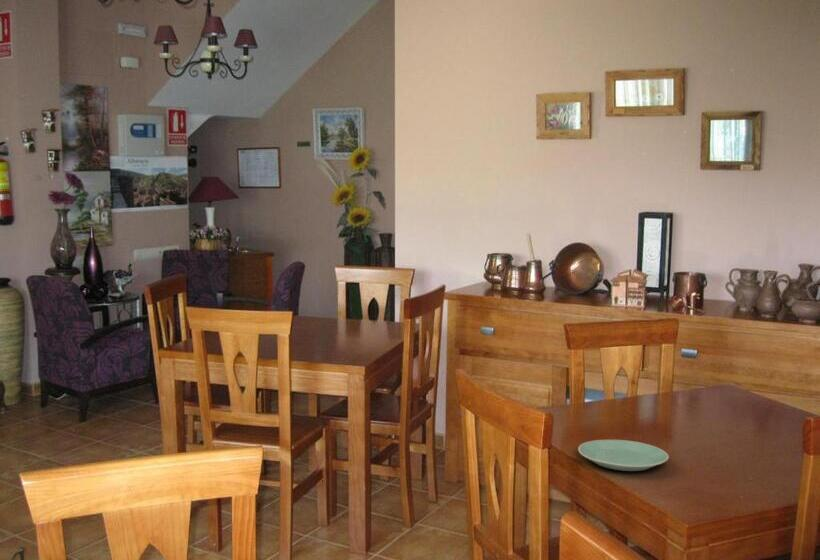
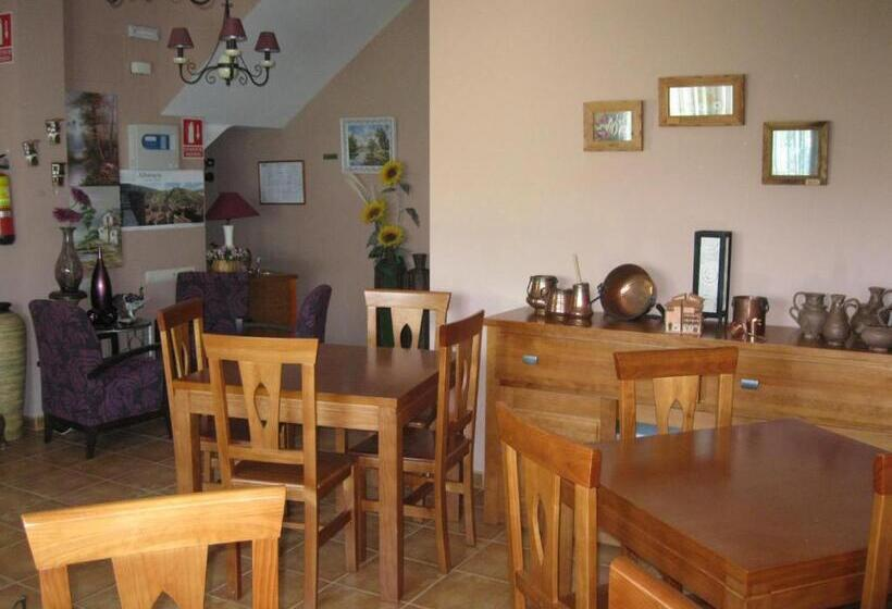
- plate (622, 456)
